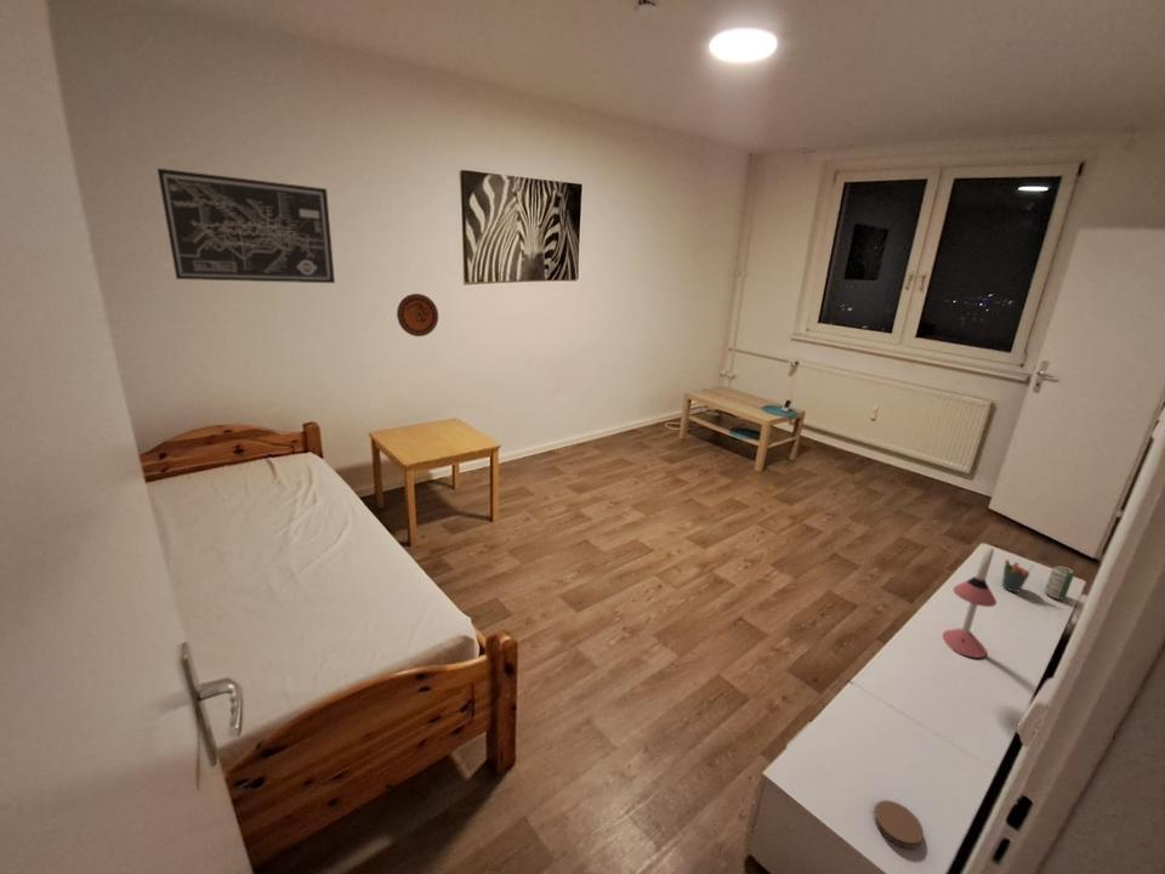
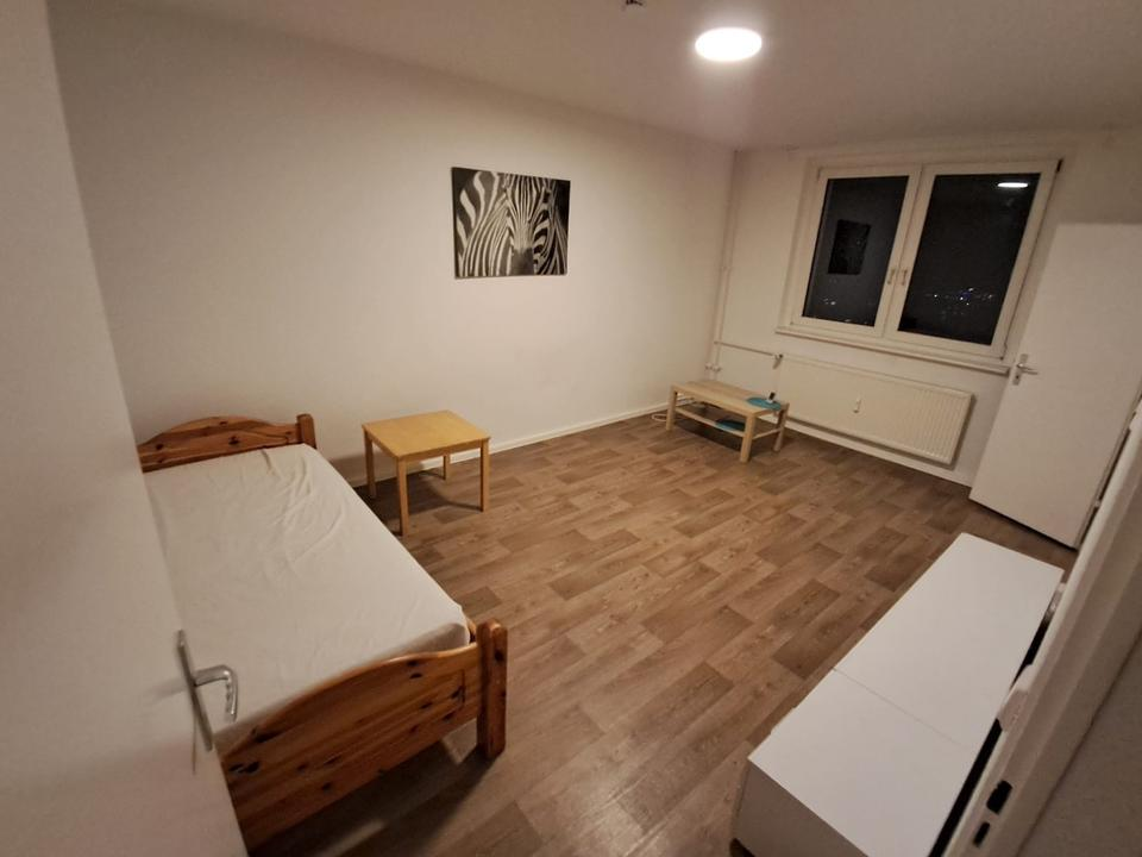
- decorative plate (417, 314)
- coaster (897, 823)
- wall art (254, 231)
- desk lamp (973, 601)
- pen holder (1015, 574)
- beverage can (1058, 581)
